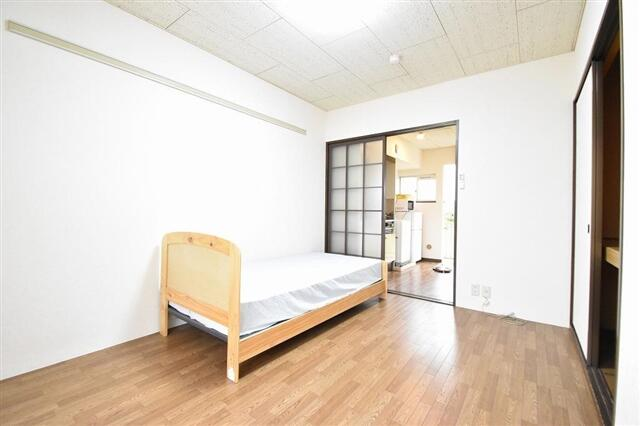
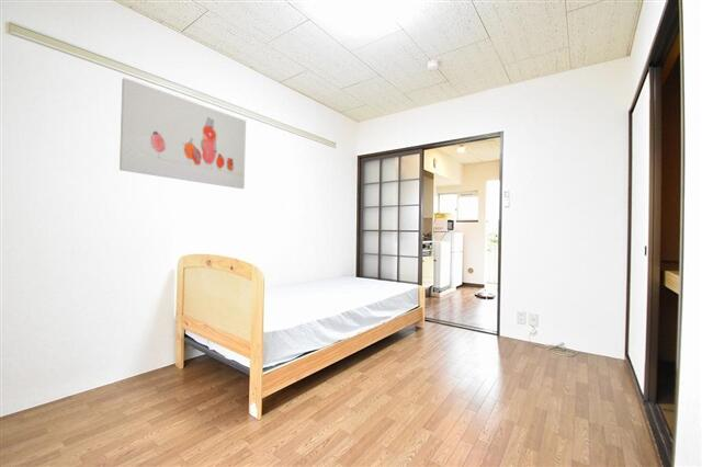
+ wall art (192, 141)
